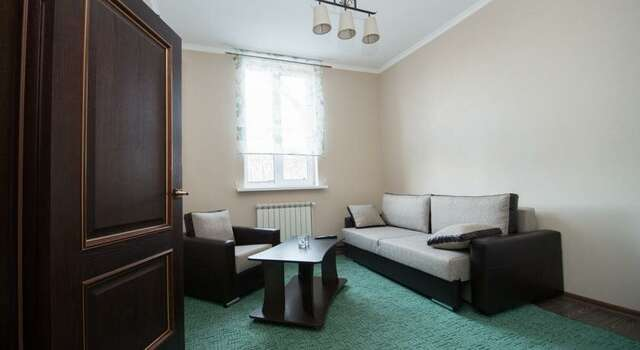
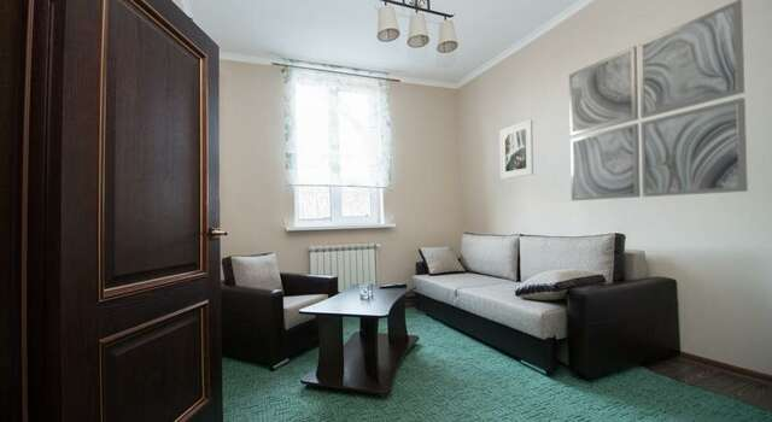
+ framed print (515, 151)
+ wall art (641, 122)
